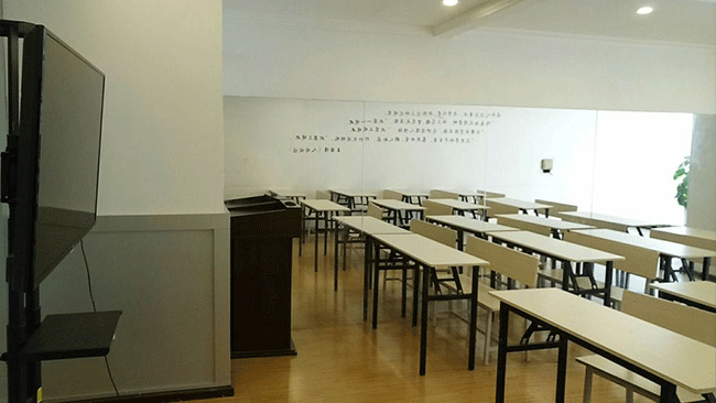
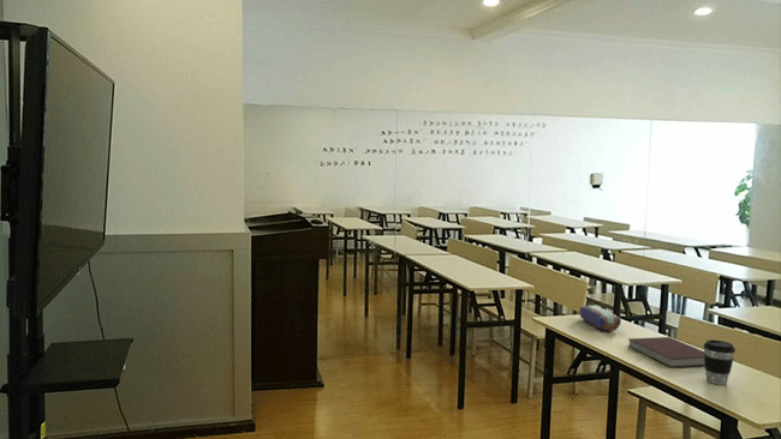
+ pencil case (598, 317)
+ notebook (669, 350)
+ coffee cup (717, 362)
